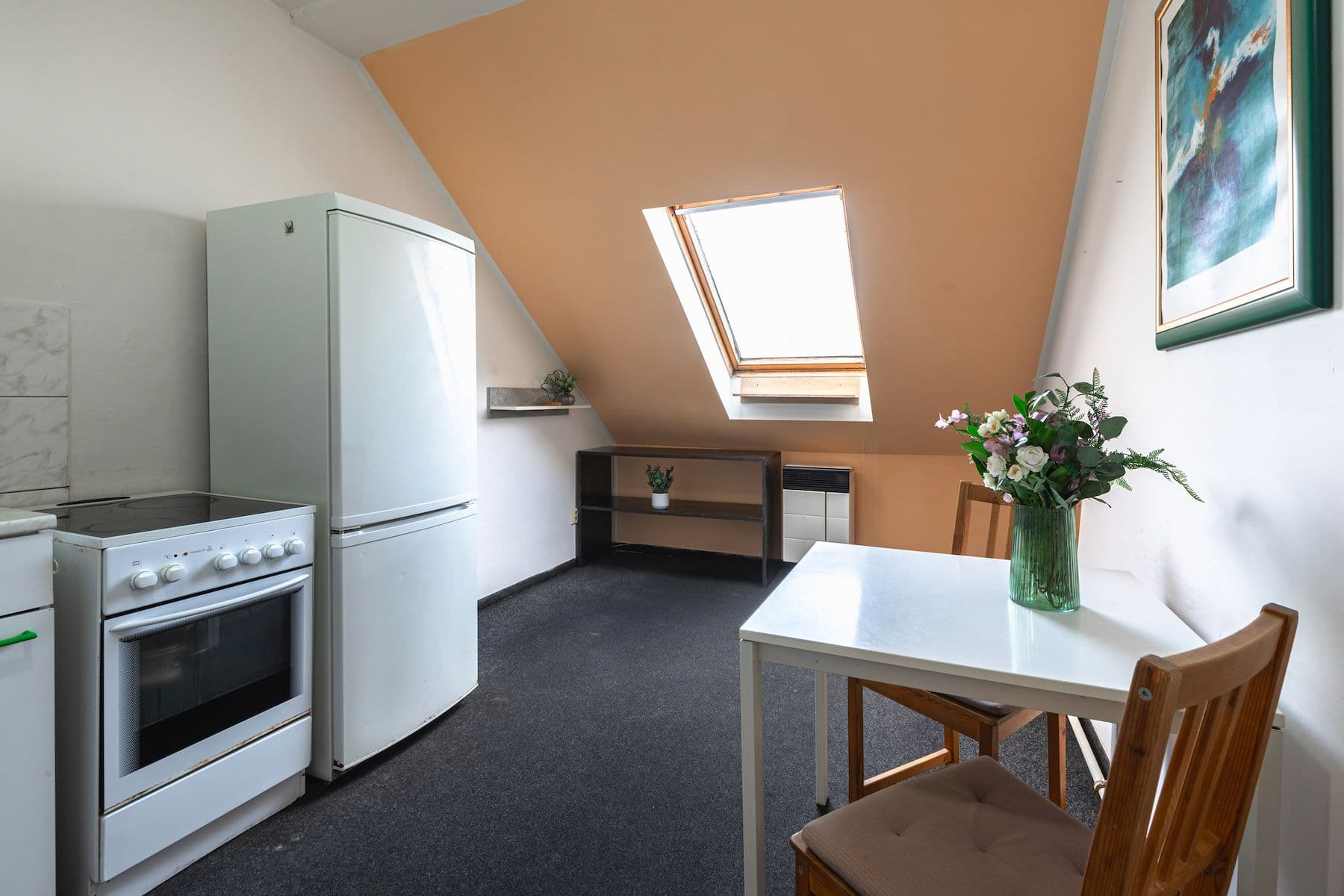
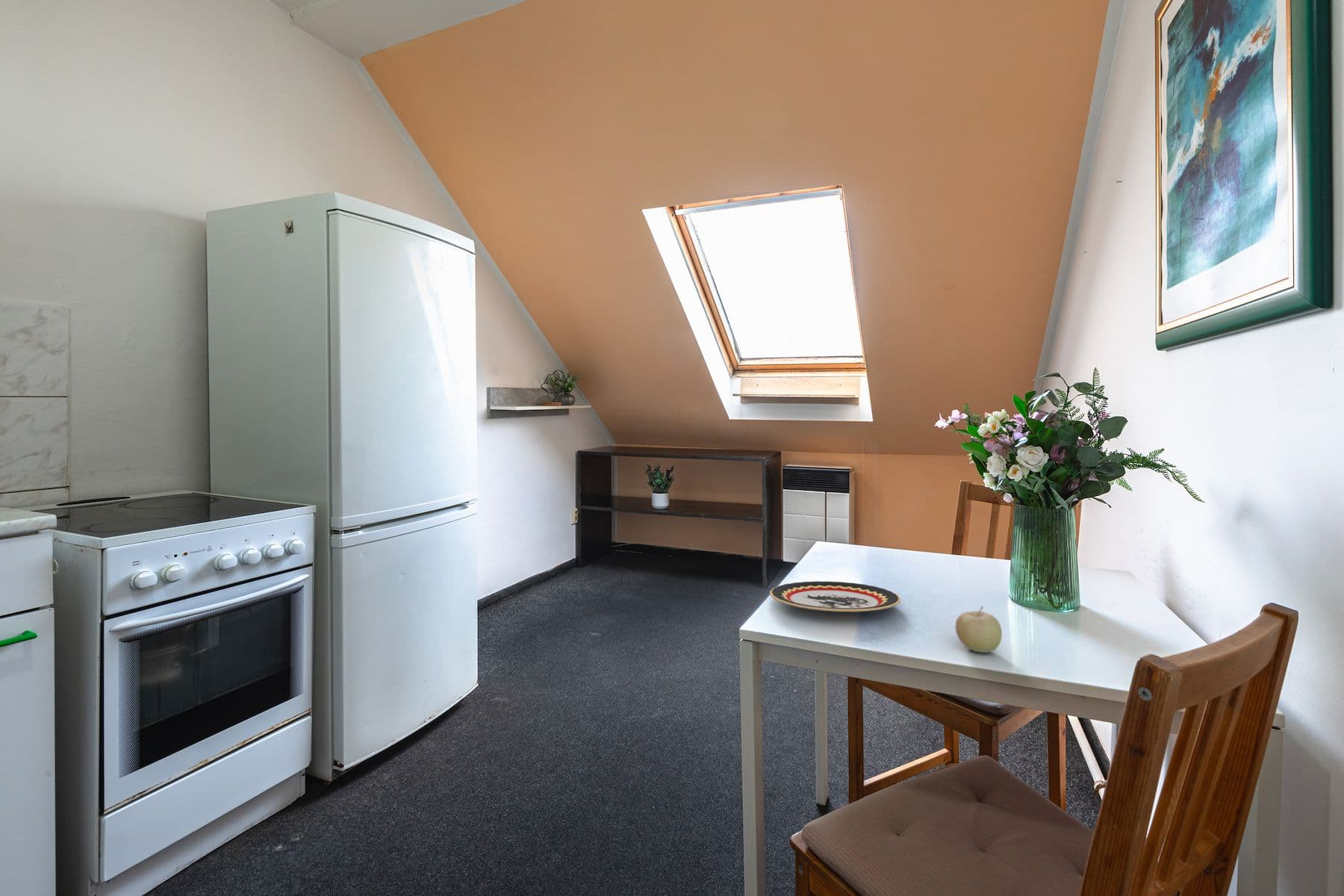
+ fruit (978, 627)
+ plate (833, 599)
